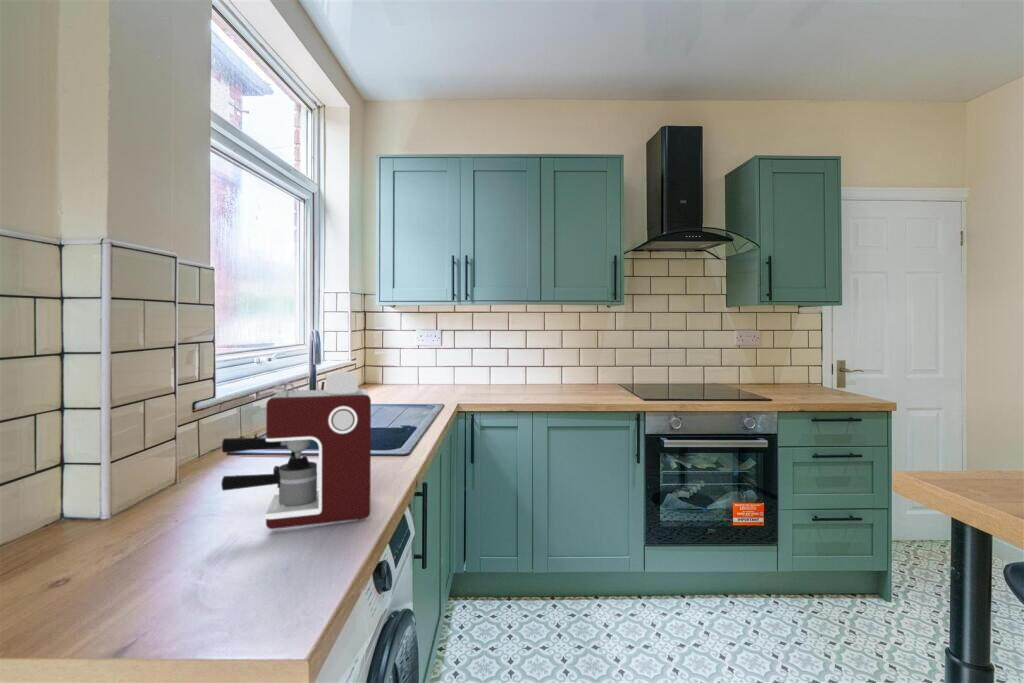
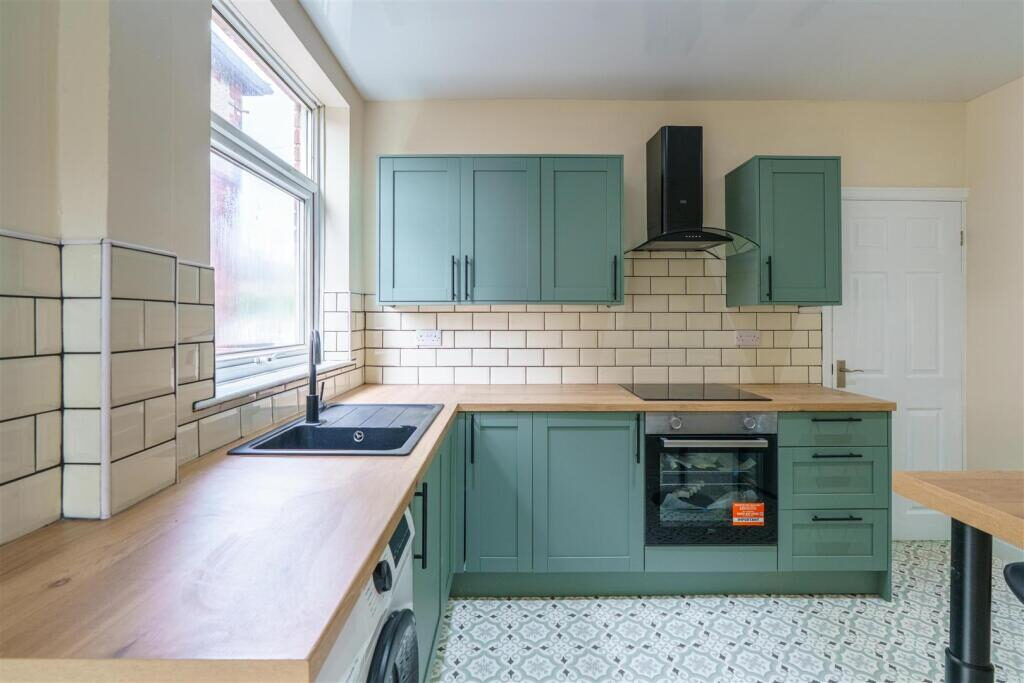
- coffee maker (298, 443)
